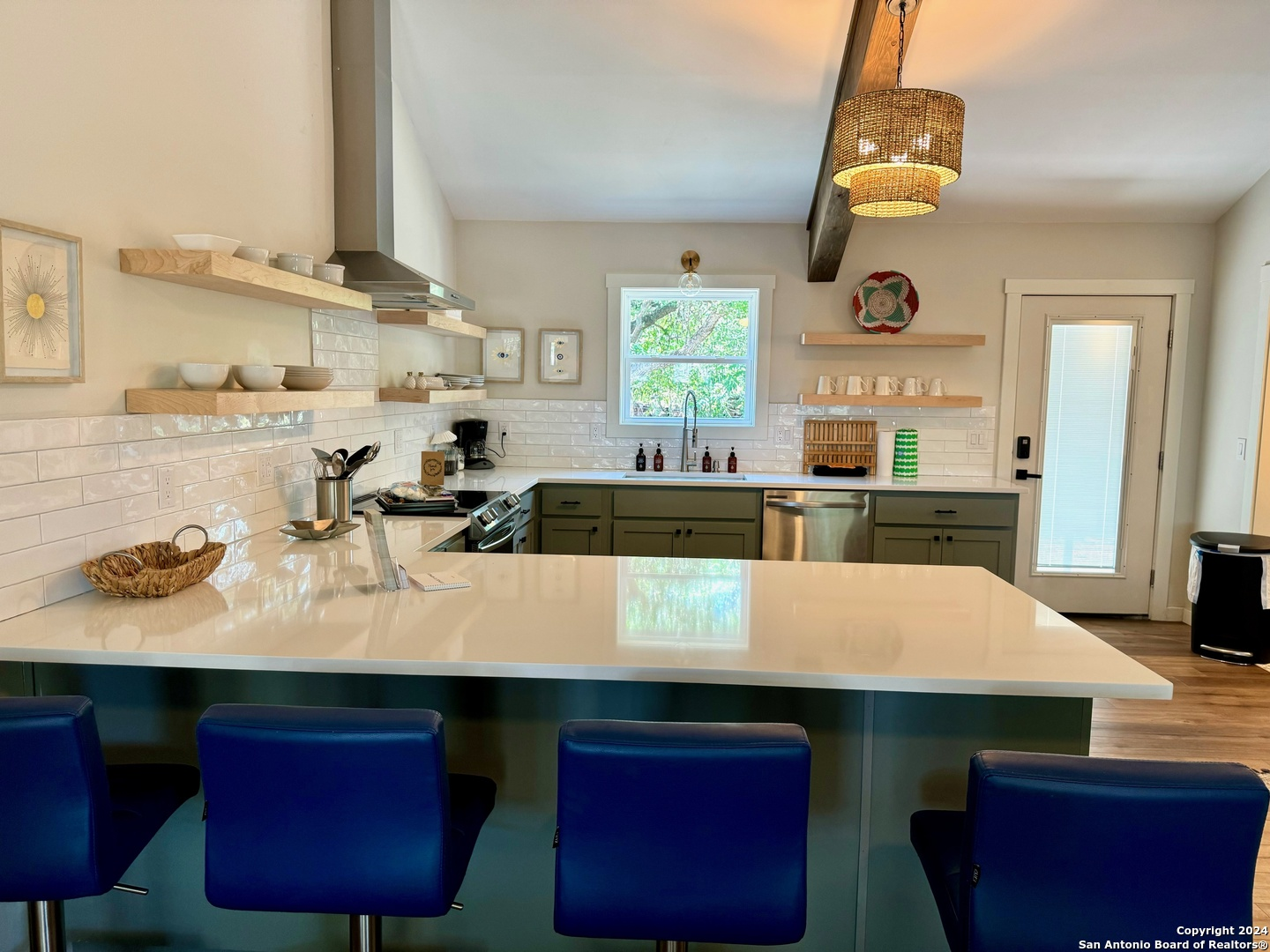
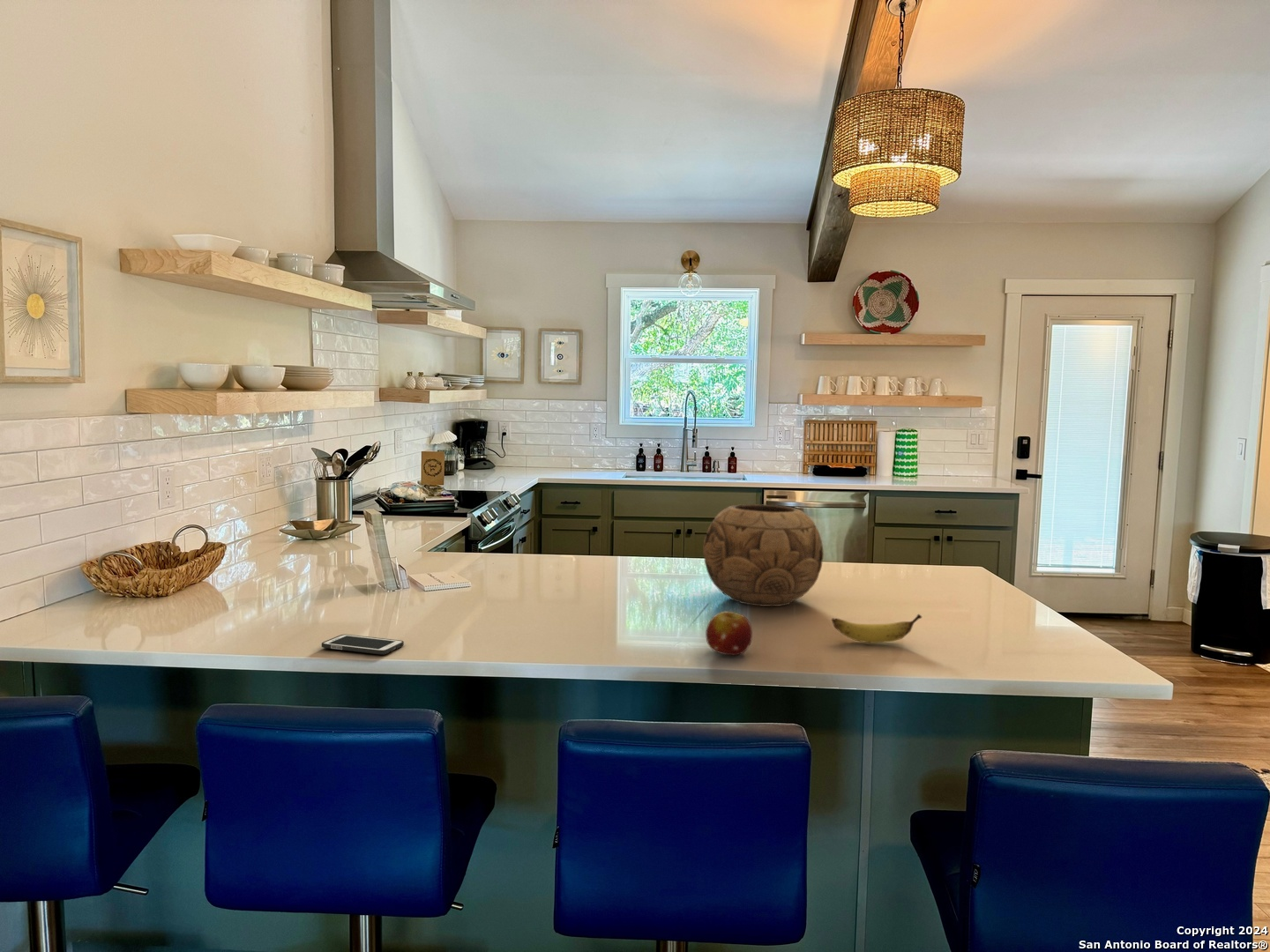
+ decorative bowl (762, 554)
+ banana (876, 628)
+ cell phone (362, 644)
+ fruit (728, 633)
